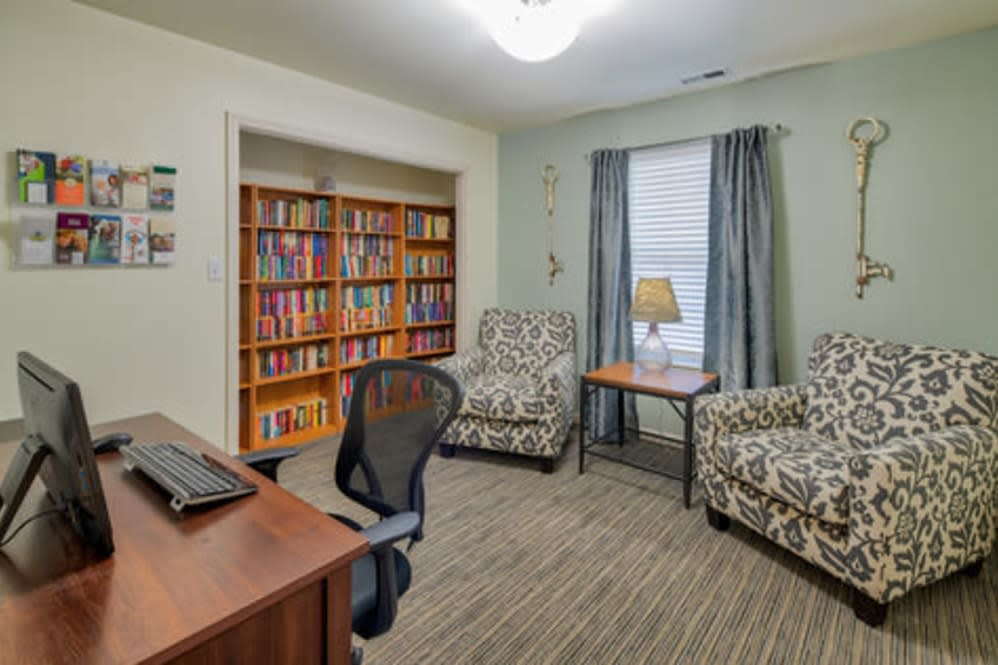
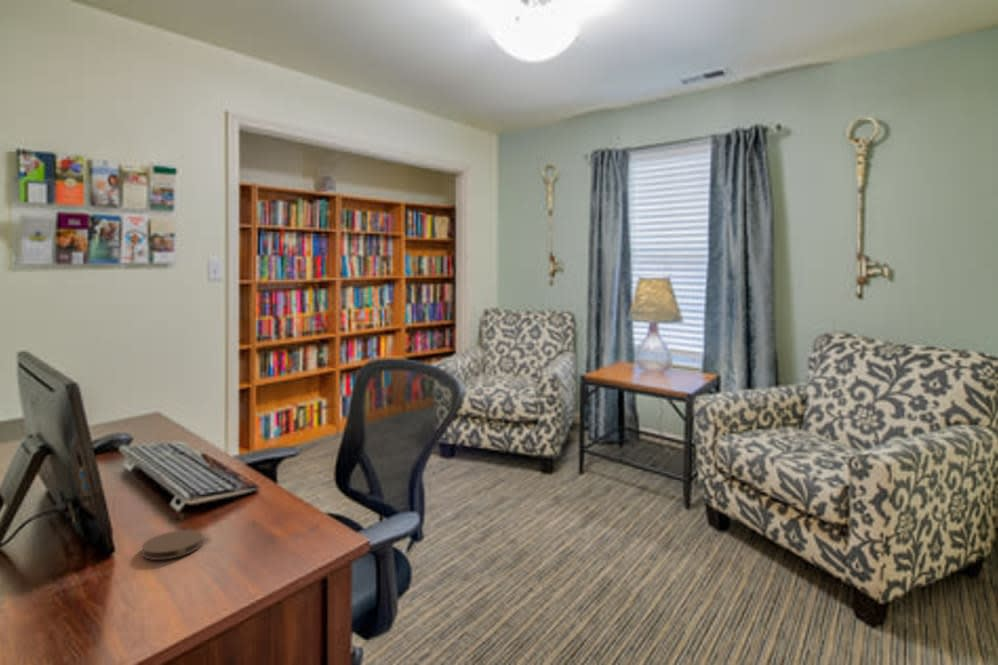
+ coaster (173, 544)
